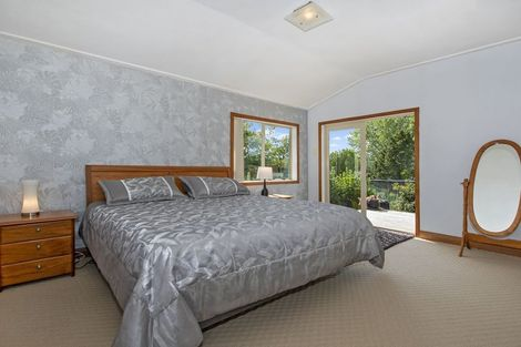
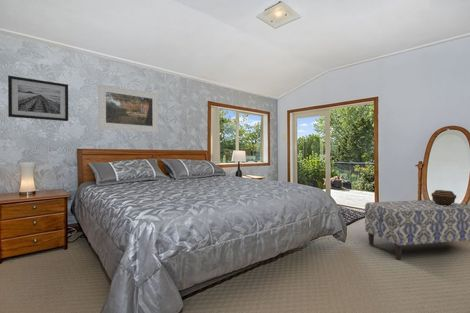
+ bench (420, 226)
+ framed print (130, 109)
+ decorative container (443, 197)
+ wall art (40, 99)
